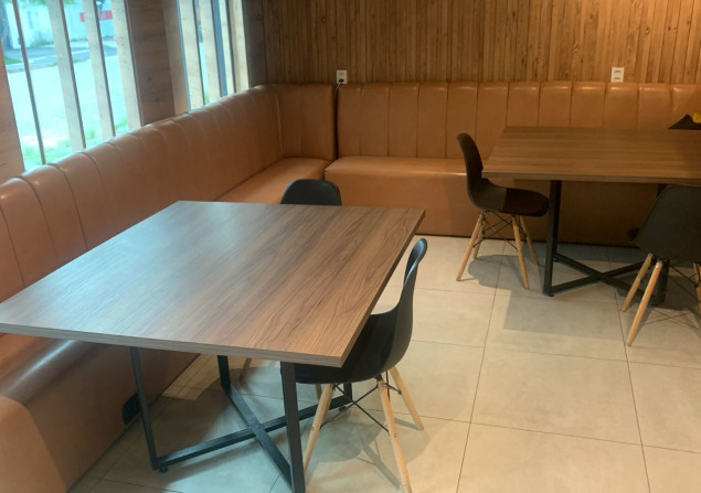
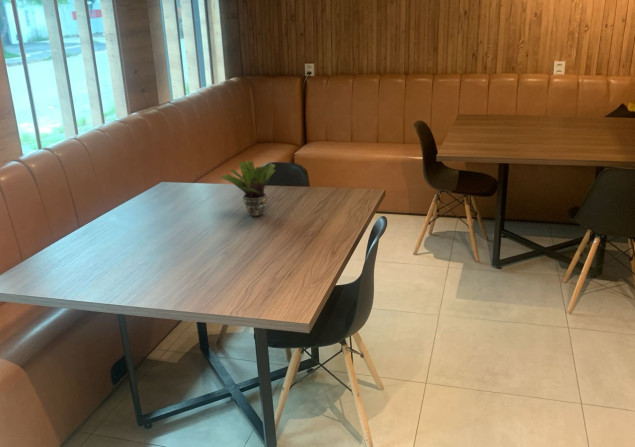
+ potted plant (255, 188)
